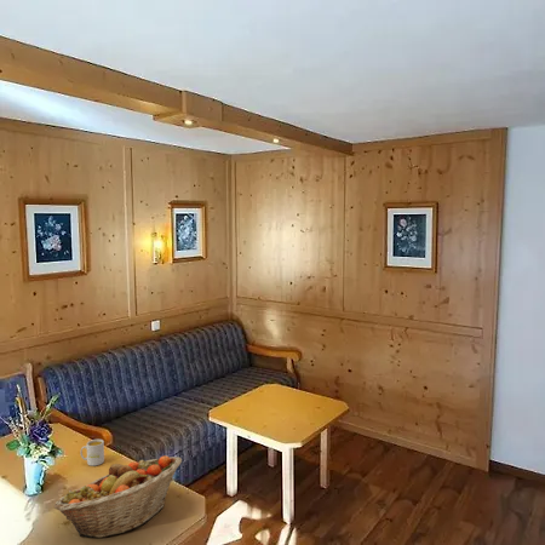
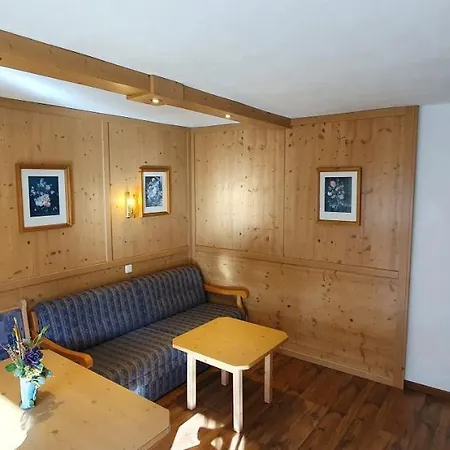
- fruit basket (121, 489)
- mug (92, 452)
